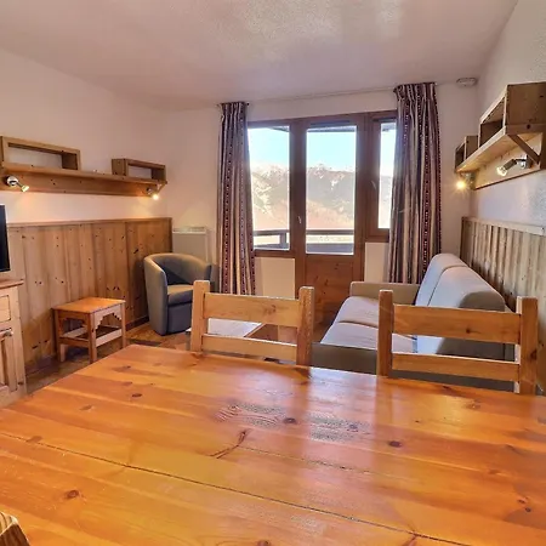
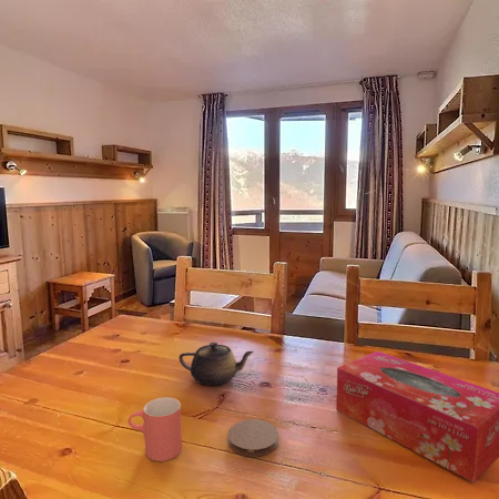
+ coaster (253, 436)
+ teapot (216, 360)
+ tissue box (416, 404)
+ cup (154, 427)
